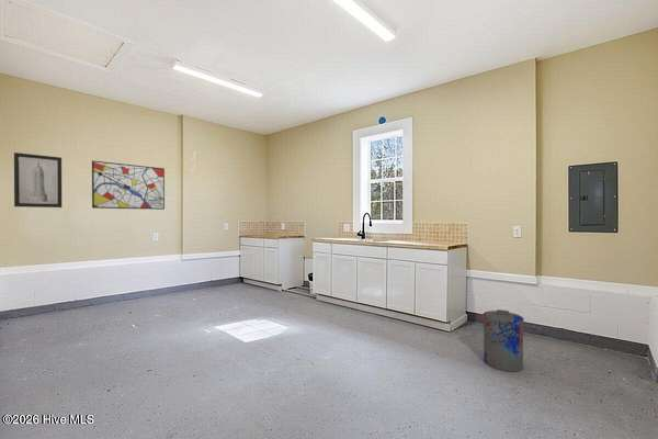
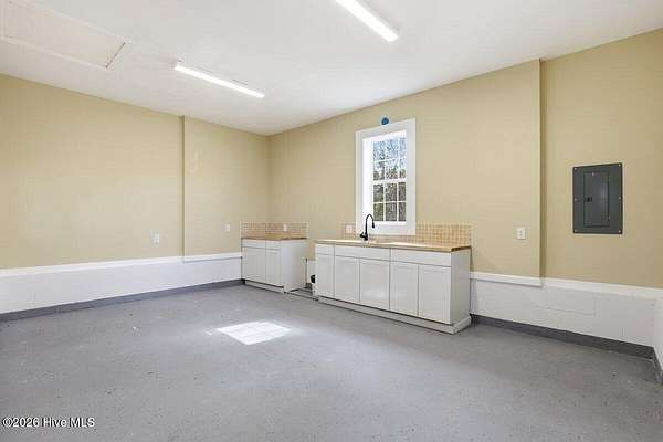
- wall art (131, 187)
- trash can (502, 337)
- wall art (38, 181)
